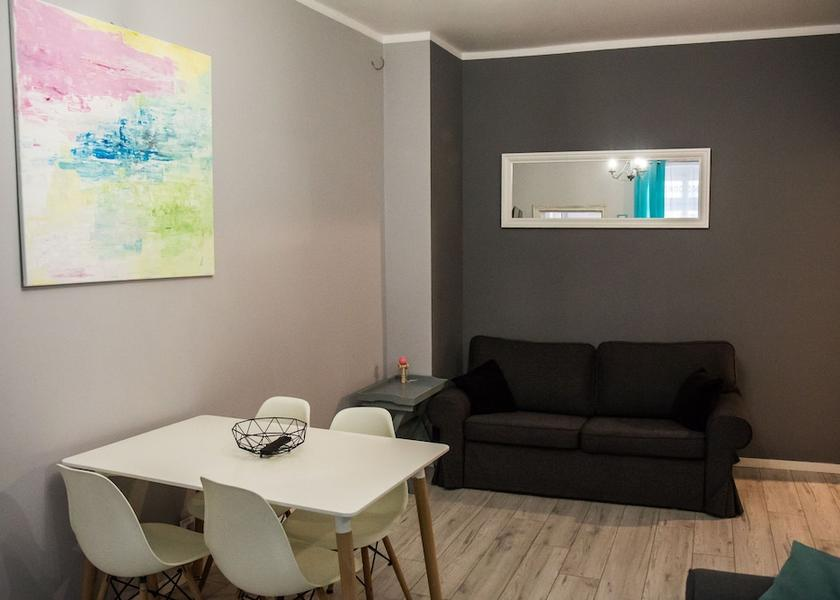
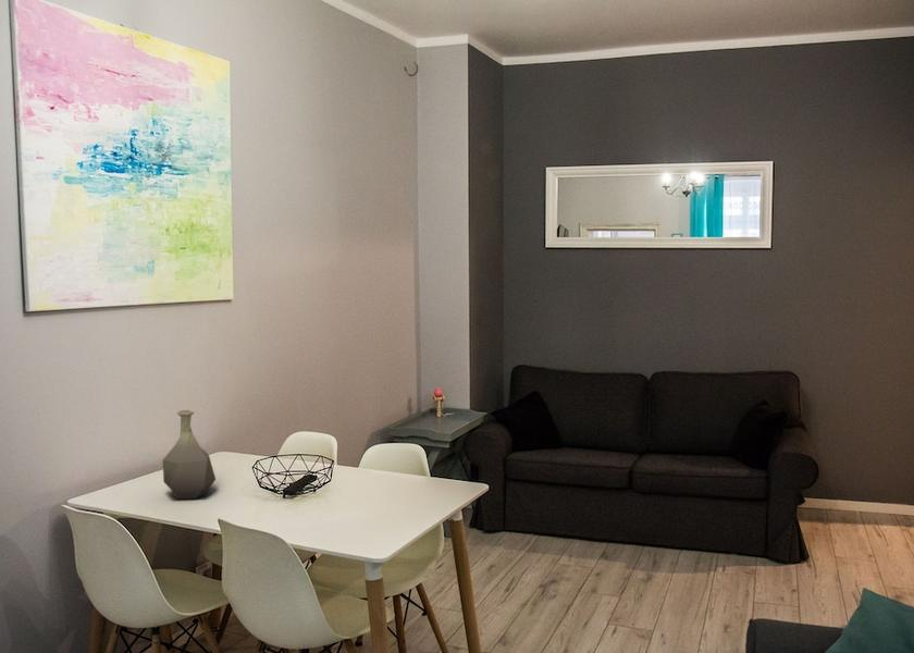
+ vase (186, 453)
